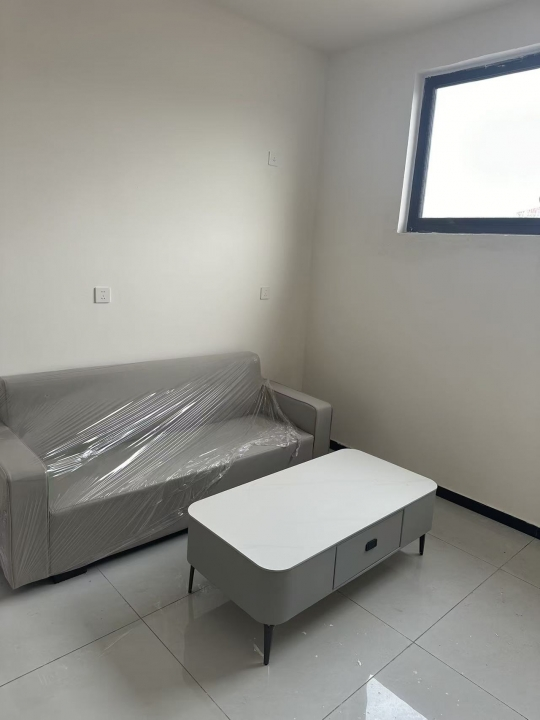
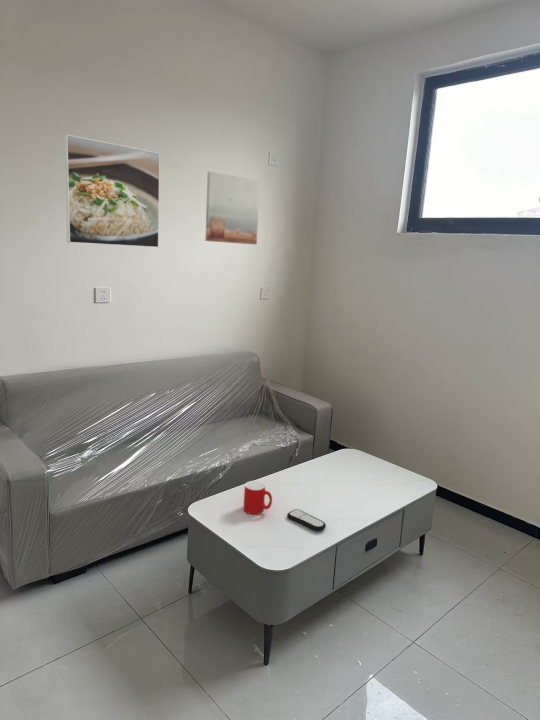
+ wall art (233, 210)
+ remote control (306, 519)
+ cup (258, 498)
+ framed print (115, 195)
